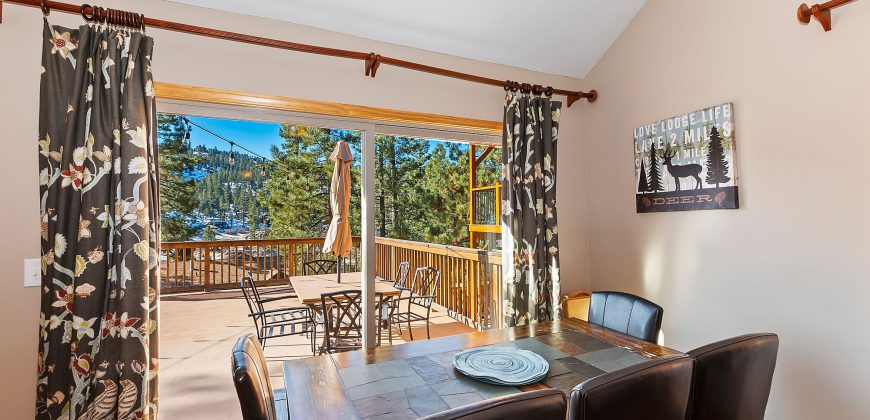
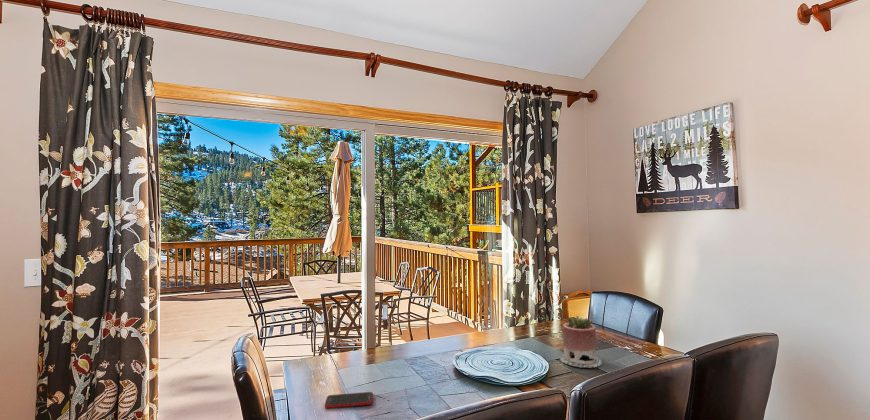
+ succulent planter (579, 338)
+ cell phone (349, 400)
